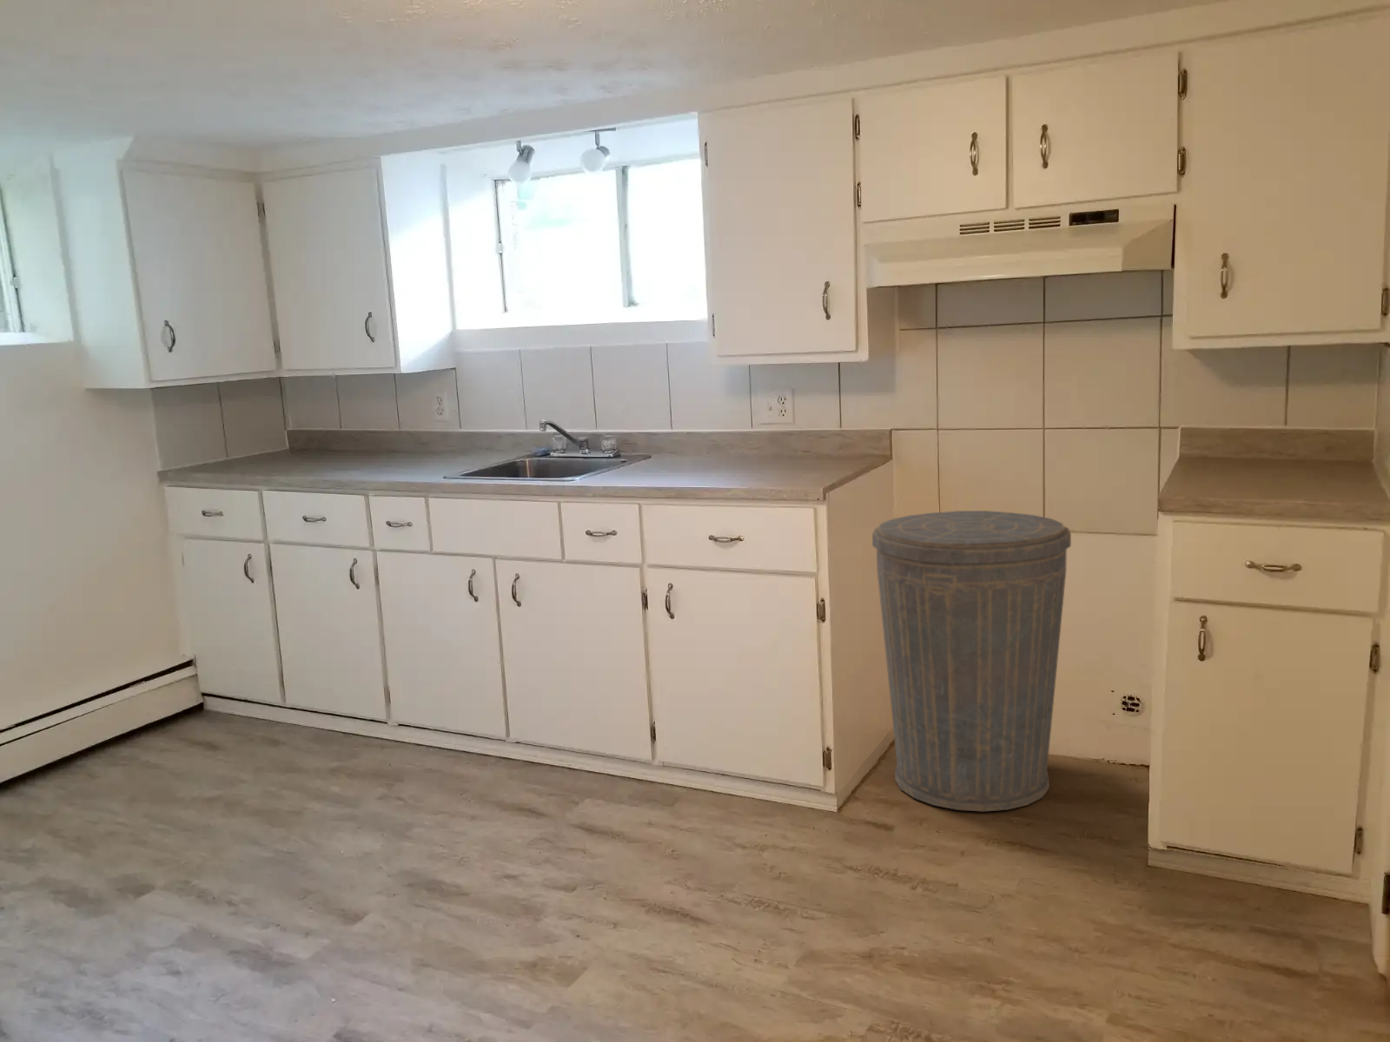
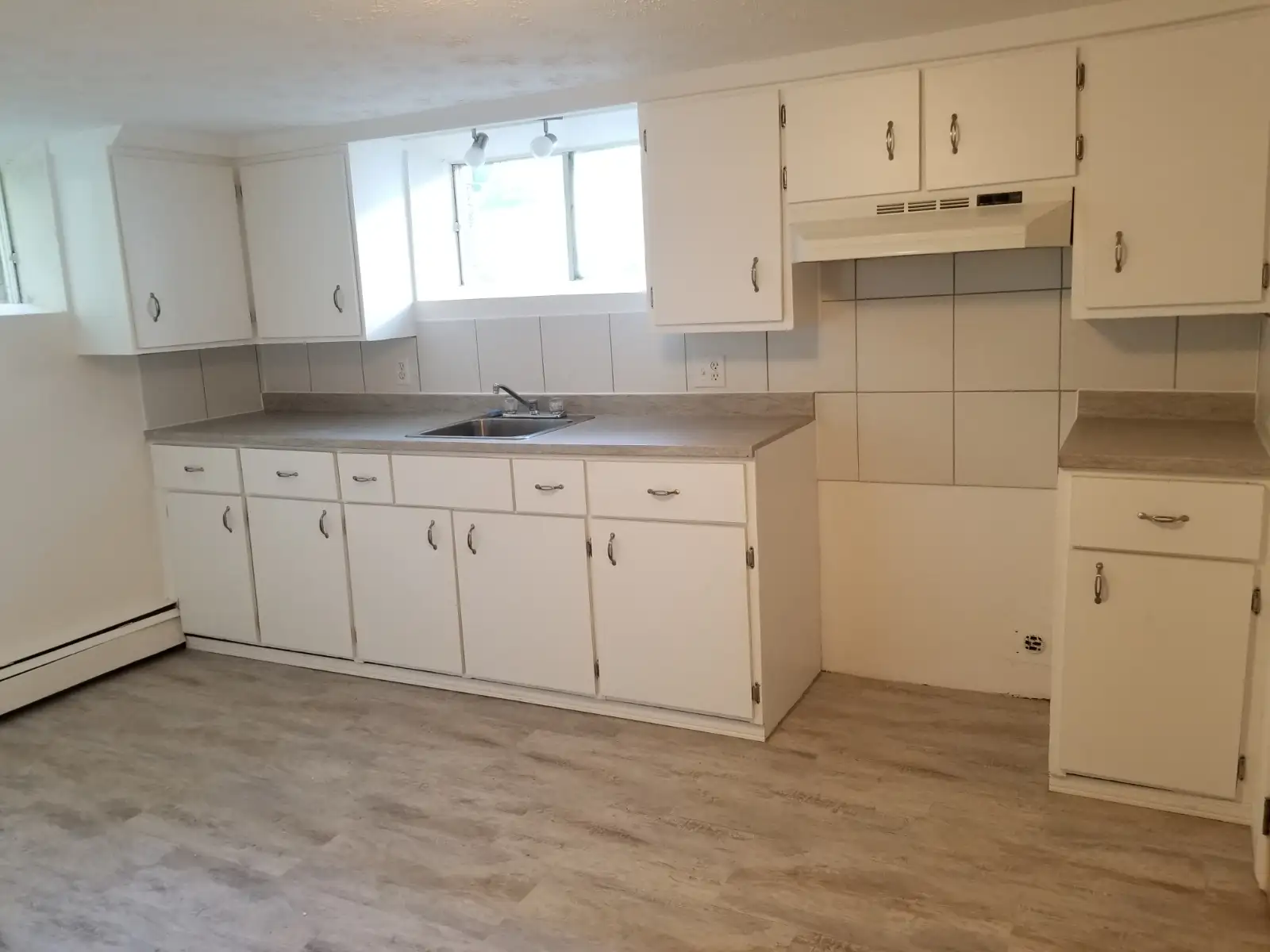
- trash can (970, 655)
